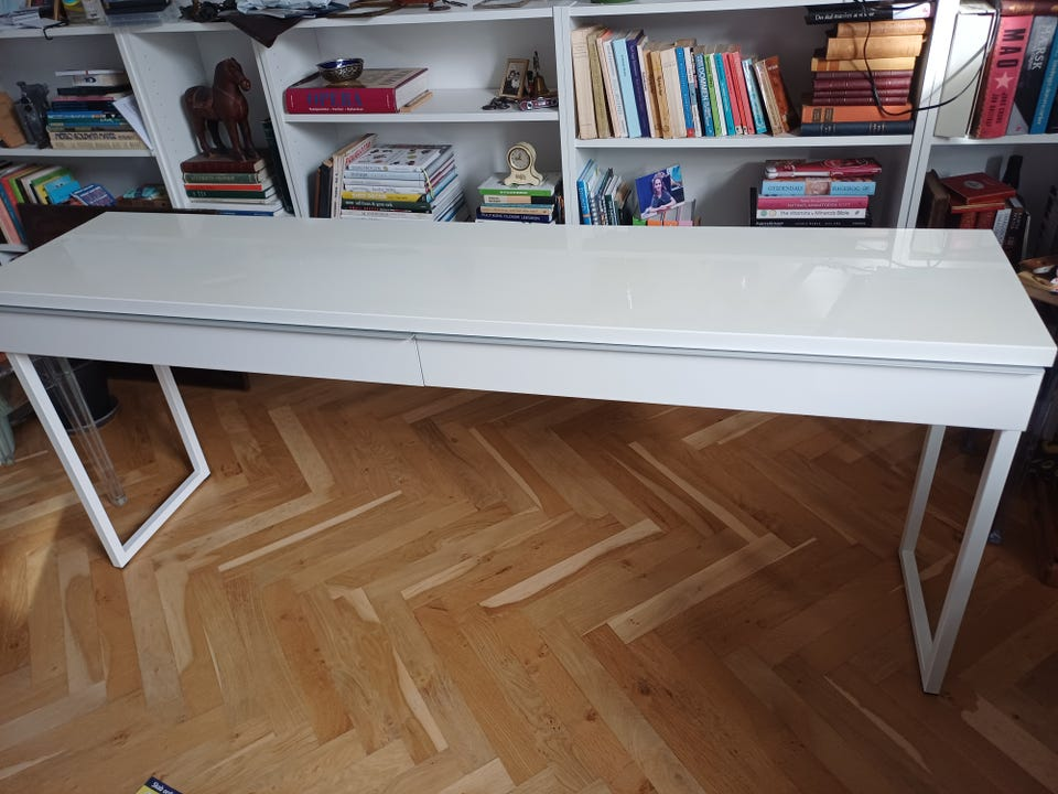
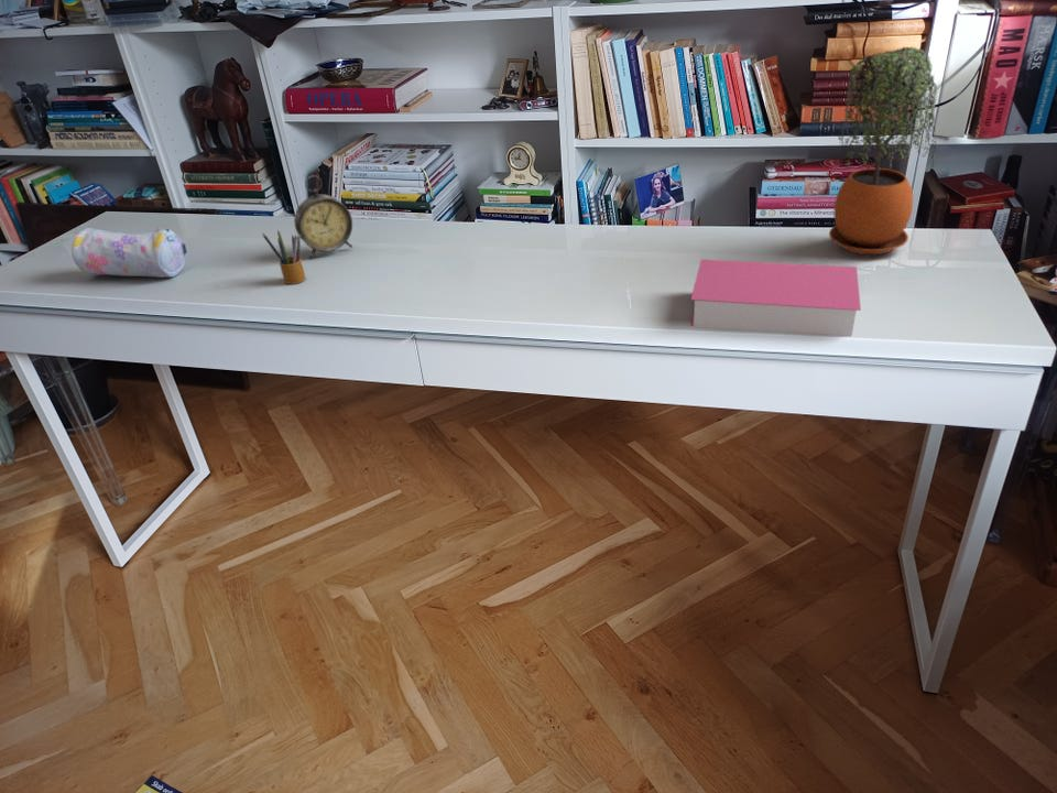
+ potted plant (885, 154)
+ pencil box (286, 256)
+ pencil case (129, 252)
+ book (773, 296)
+ alarm clock (320, 215)
